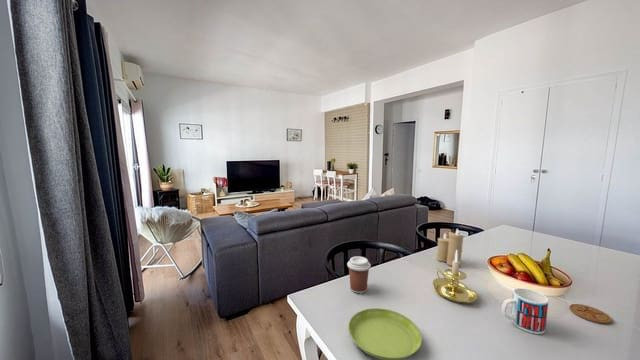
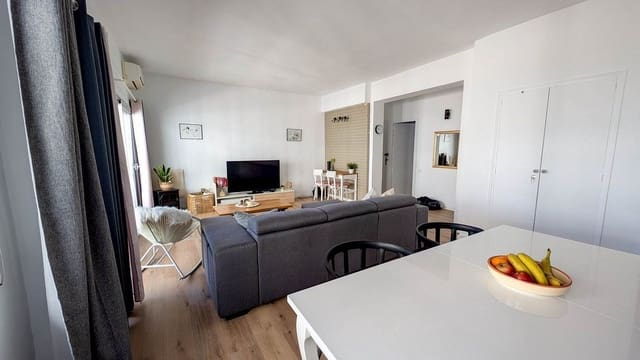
- candle (449, 244)
- coffee cup (358, 274)
- coaster (589, 313)
- candle holder (452, 270)
- mug (524, 310)
- saucer (383, 334)
